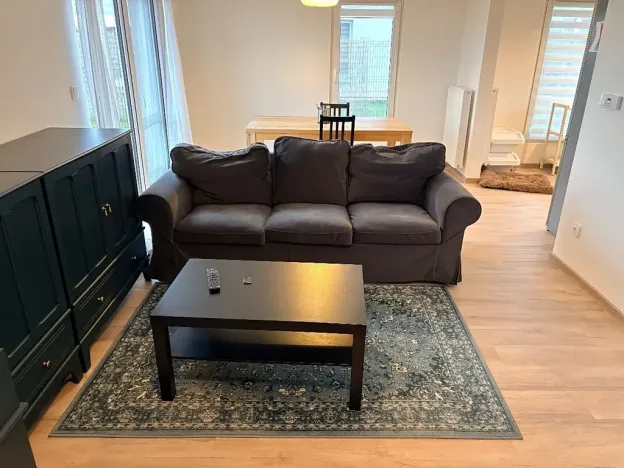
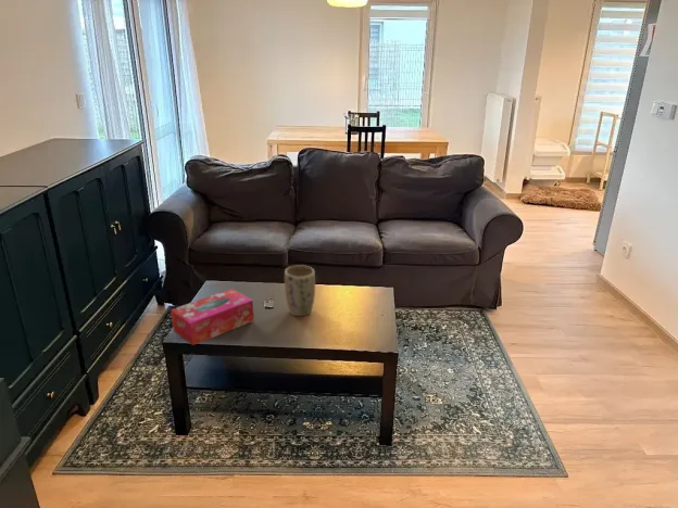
+ tissue box (213, 315)
+ plant pot (300, 291)
